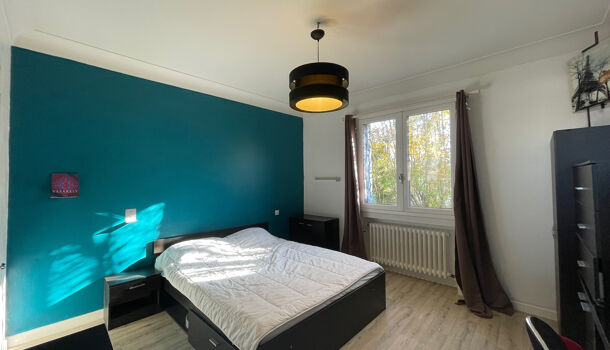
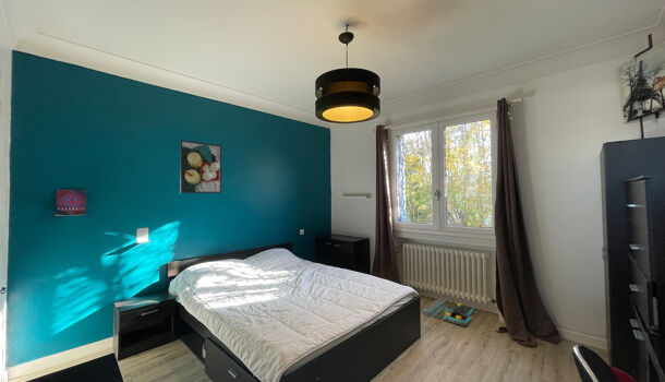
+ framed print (202, 167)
+ storage bin (450, 309)
